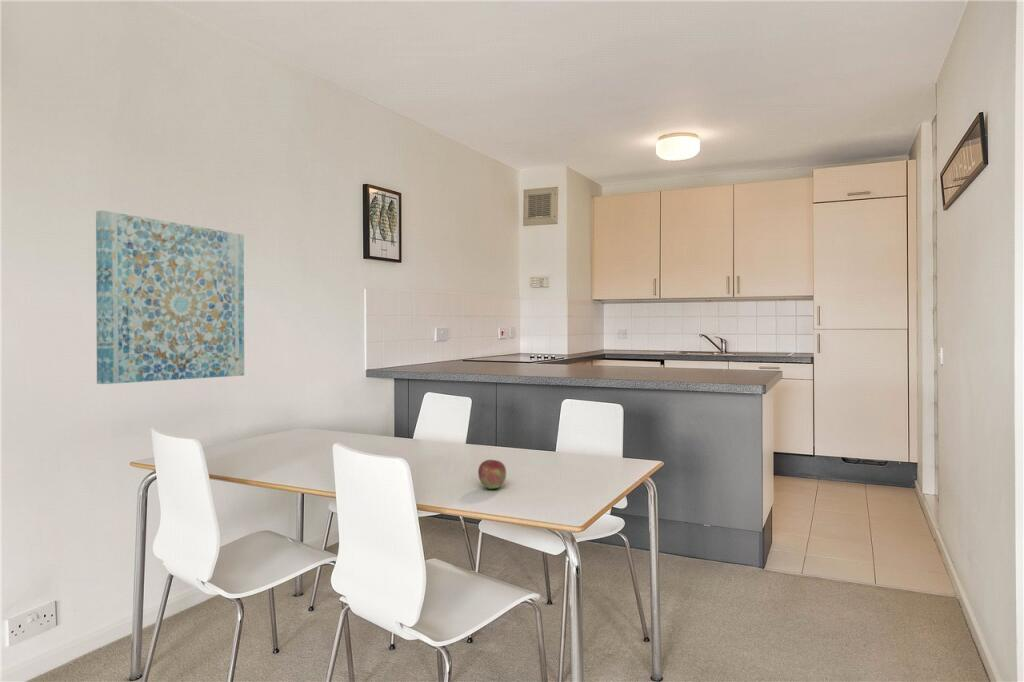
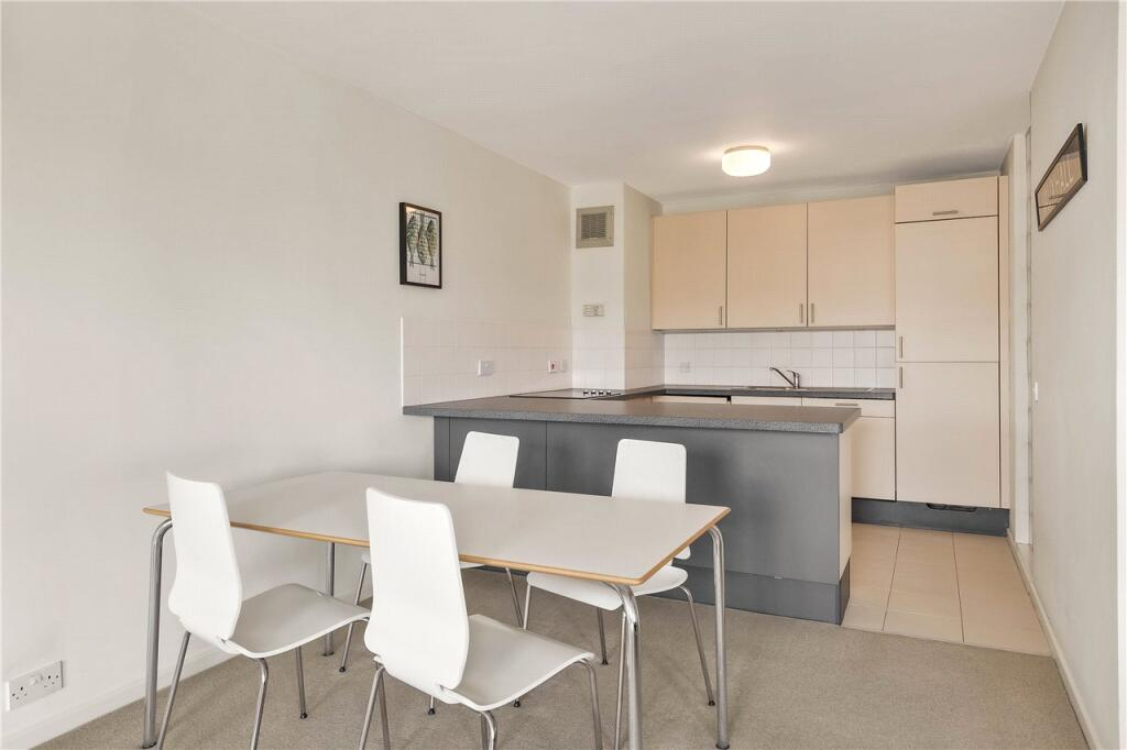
- wall art (177, 301)
- fruit (492, 473)
